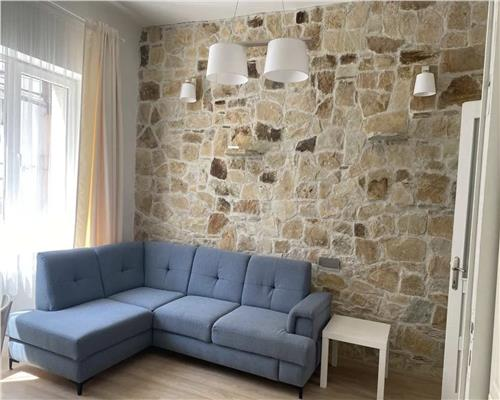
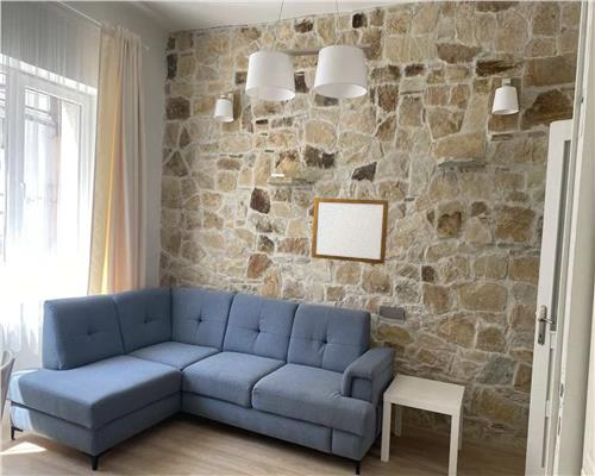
+ writing board (347, 230)
